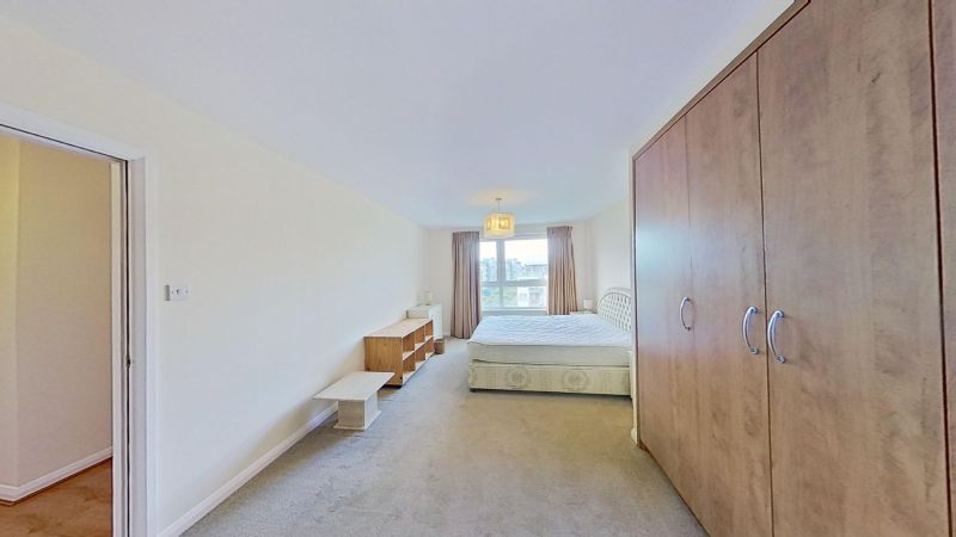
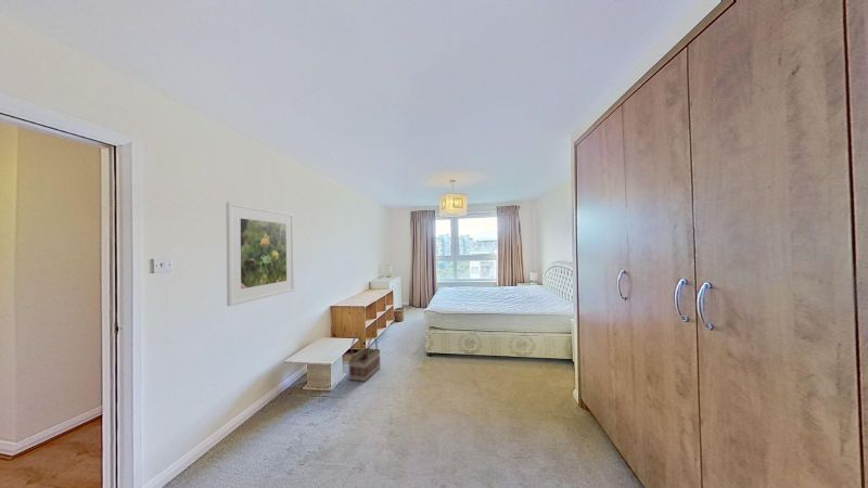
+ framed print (265, 253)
+ basket (365, 355)
